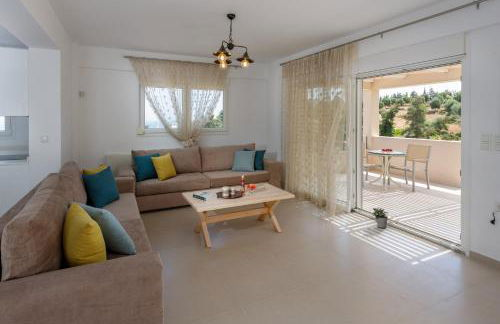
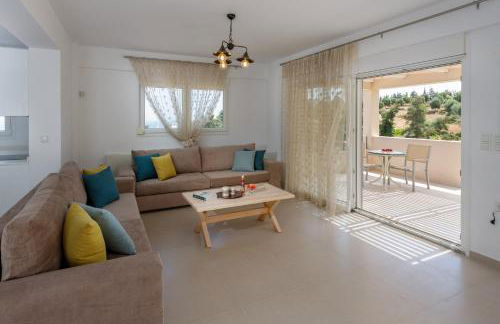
- potted plant (378, 216)
